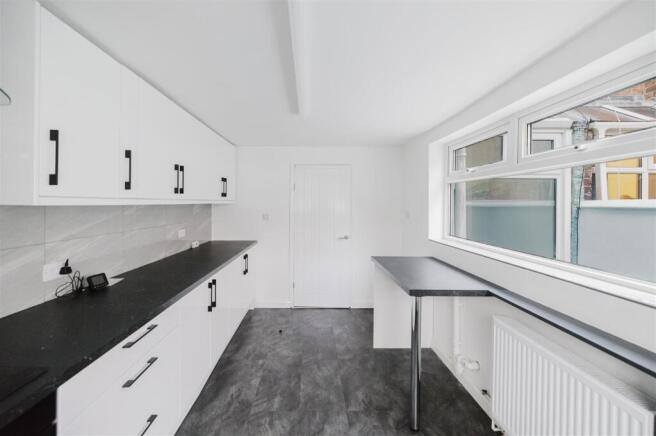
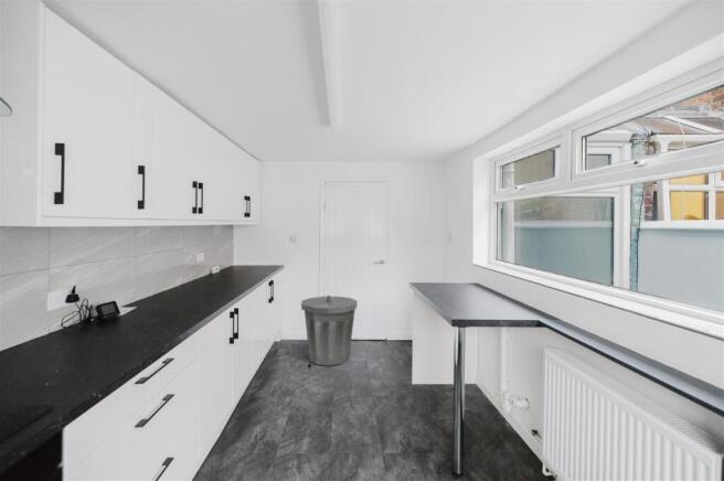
+ trash can (329, 325)
